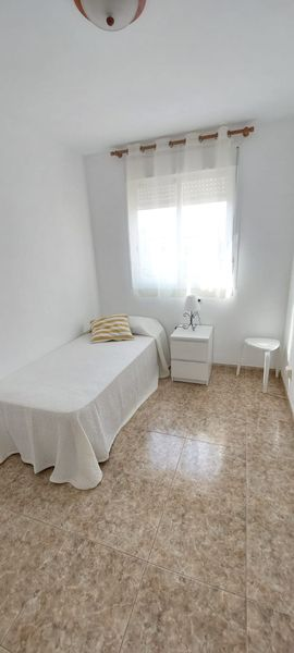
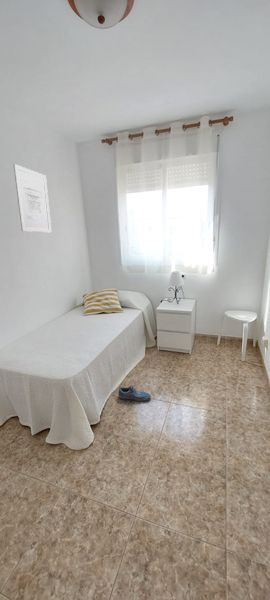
+ wall art (34, 201)
+ shoe (134, 391)
